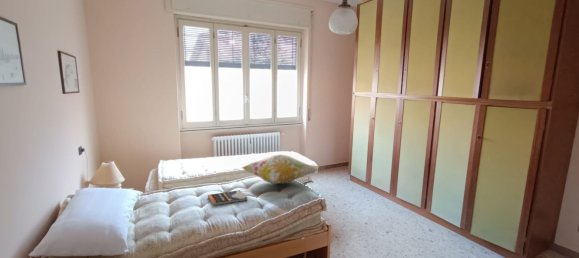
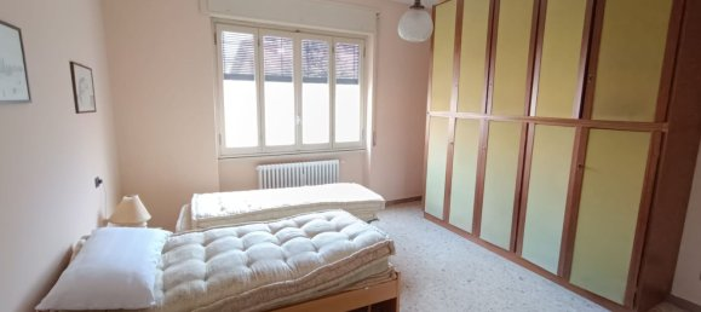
- book (227, 197)
- decorative pillow (279, 168)
